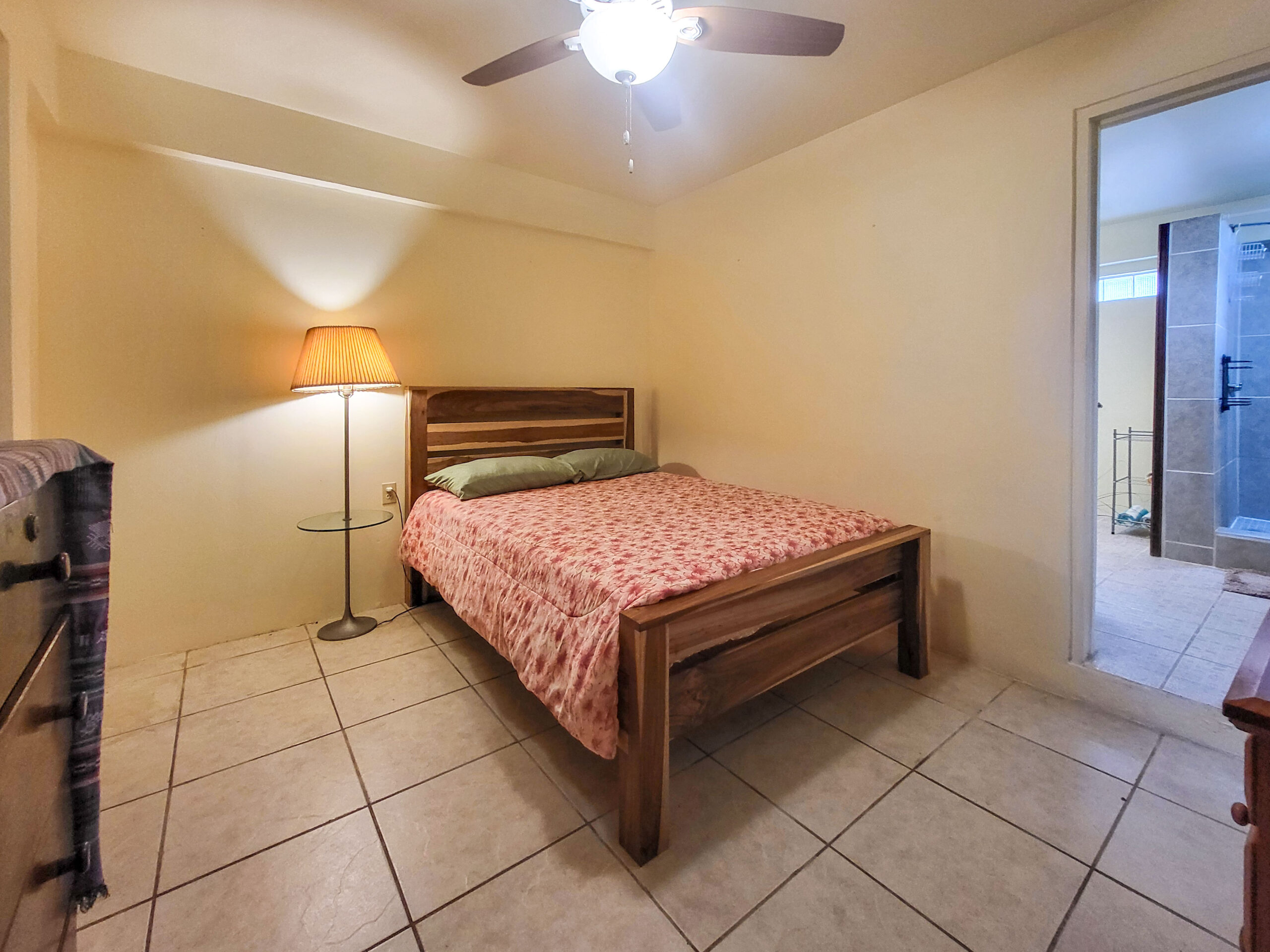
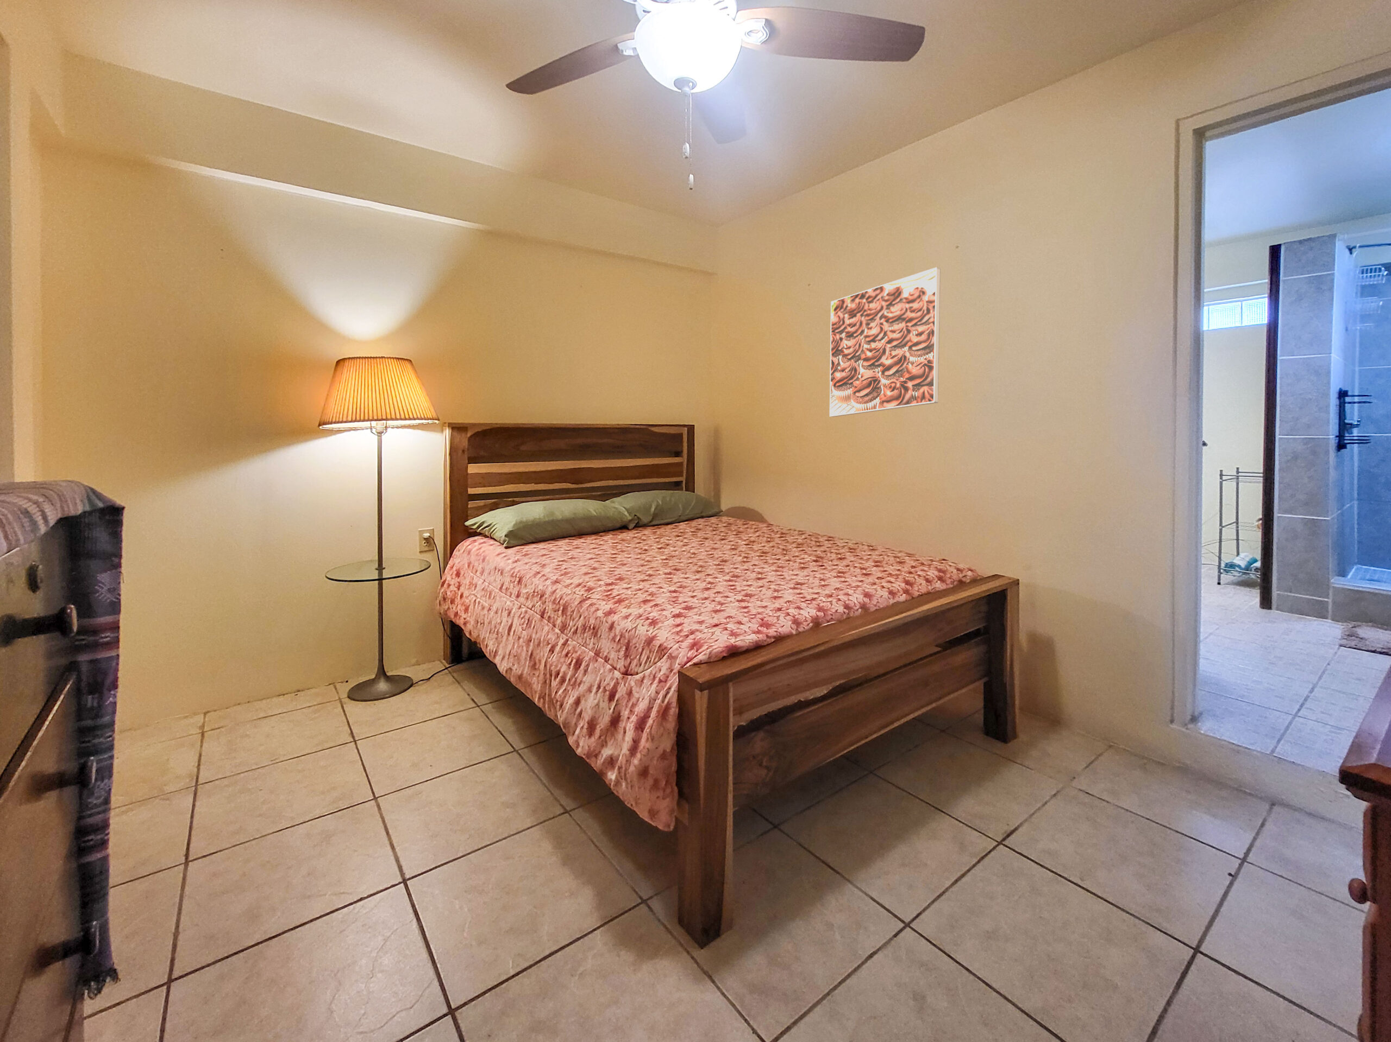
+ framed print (881, 348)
